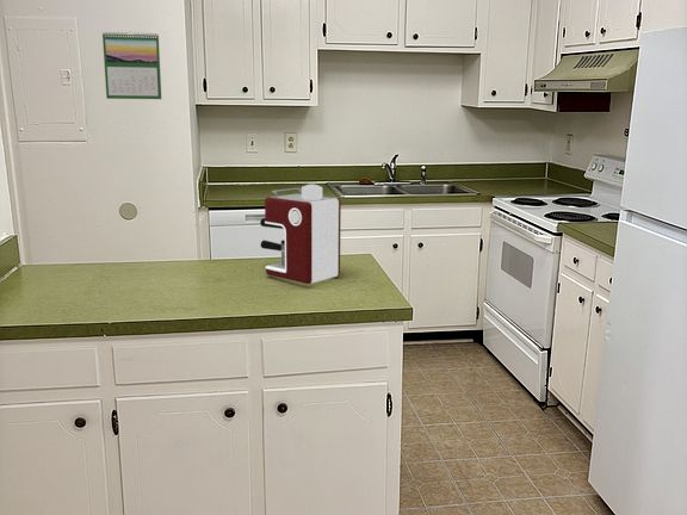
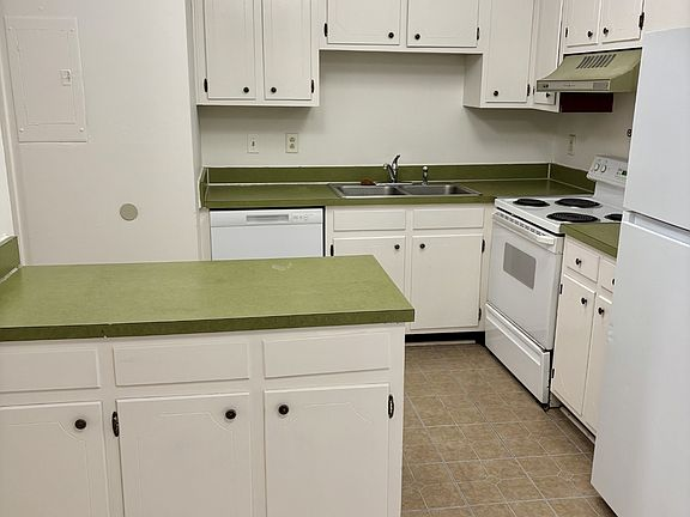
- calendar (132, 64)
- coffee maker (292, 228)
